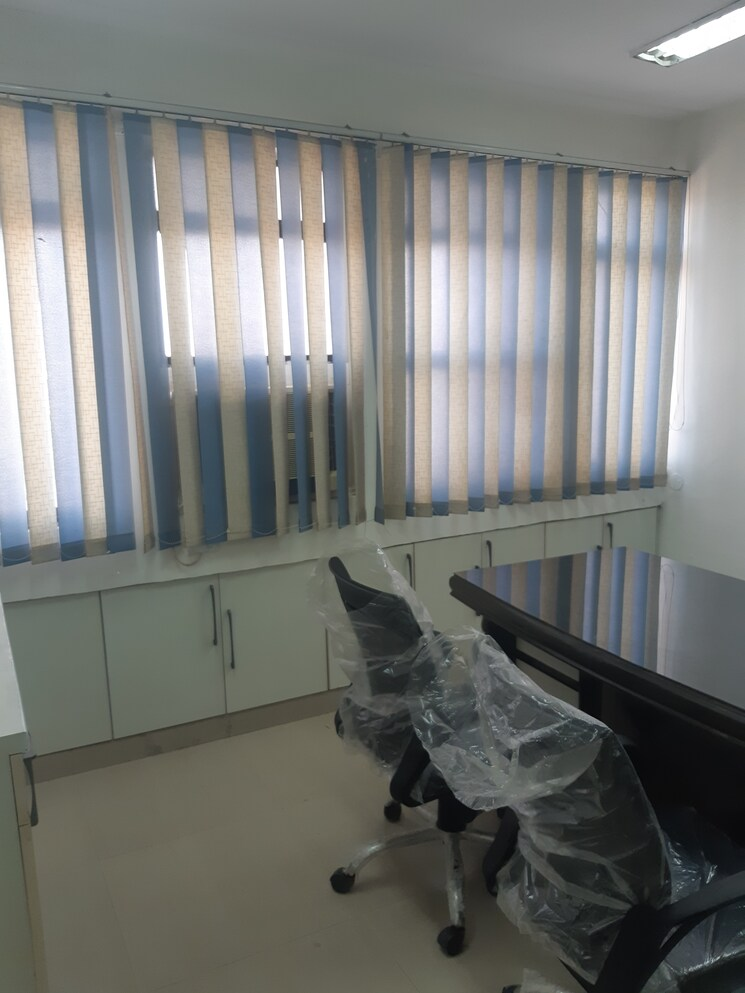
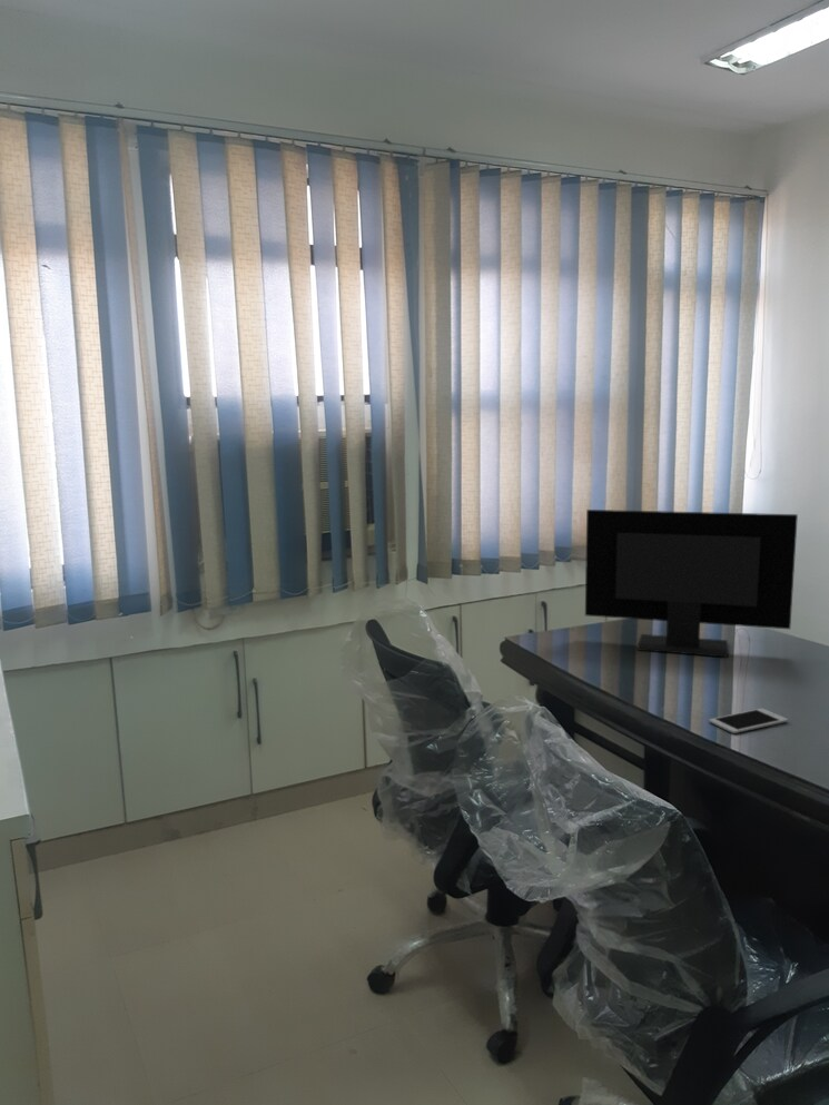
+ cell phone (748, 720)
+ computer monitor (684, 580)
